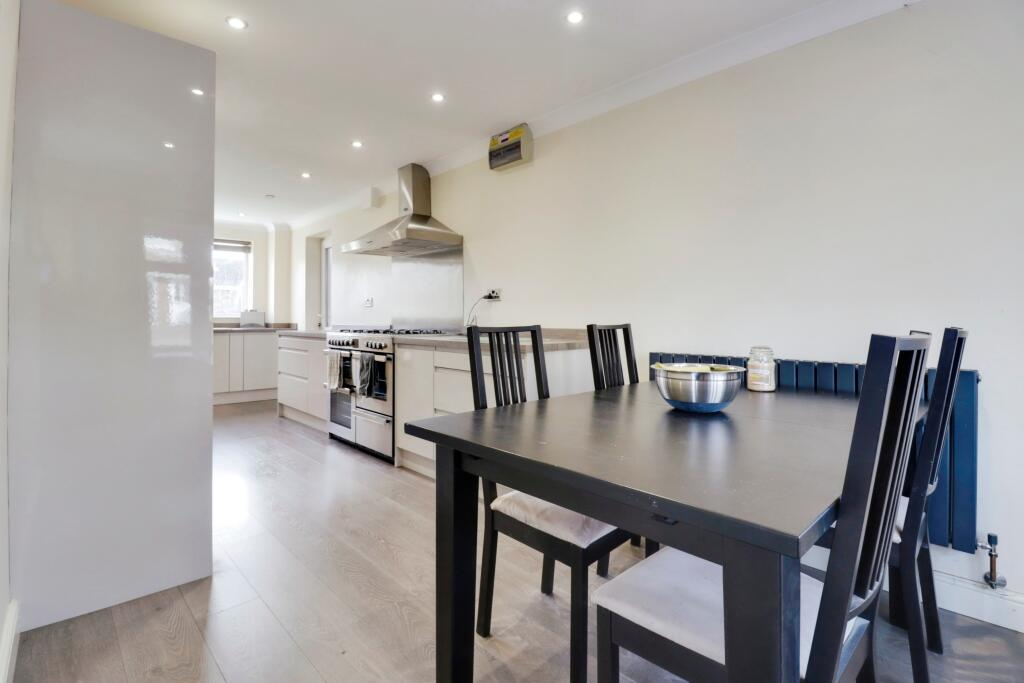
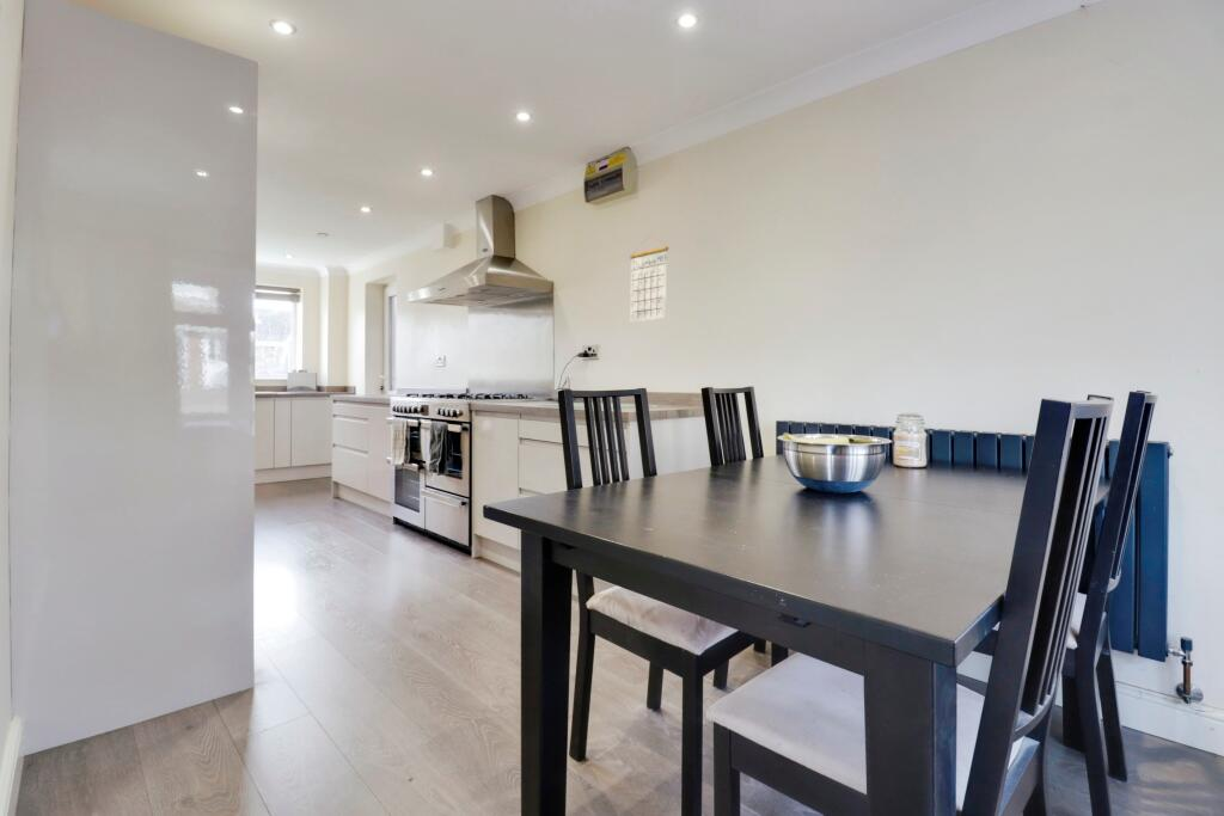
+ calendar (648, 277)
